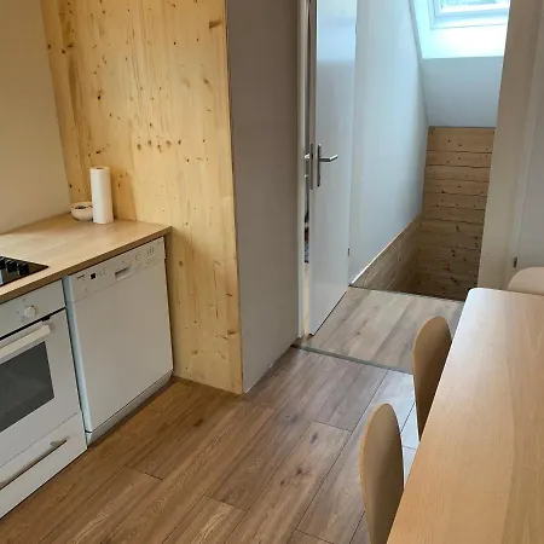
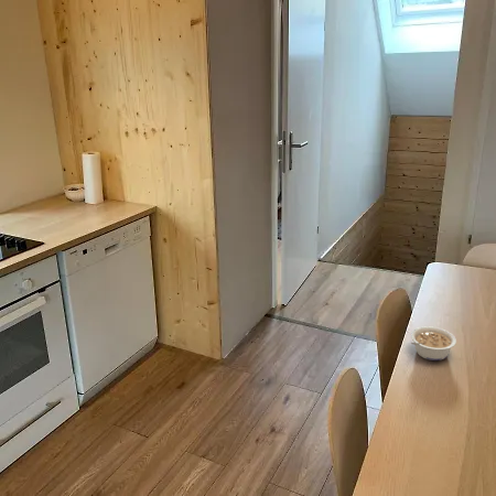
+ legume (432, 344)
